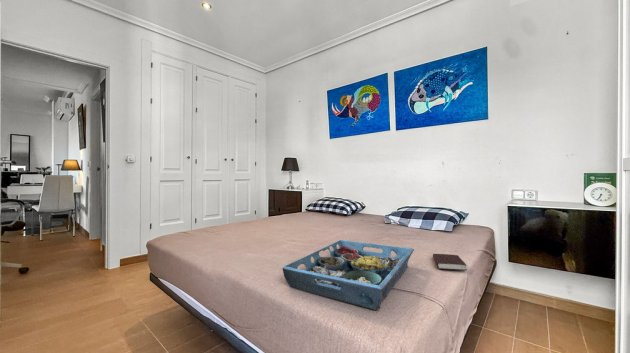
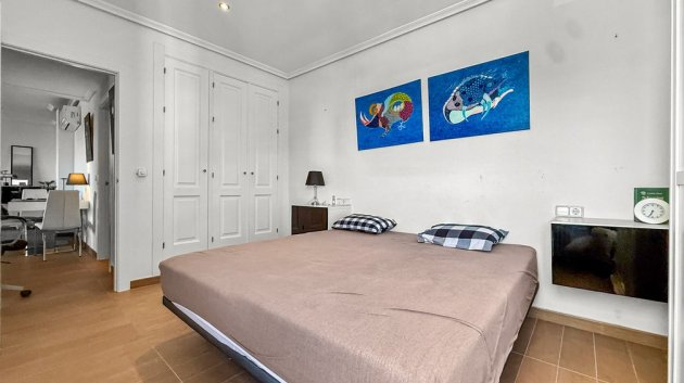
- serving tray (355, 264)
- book (448, 261)
